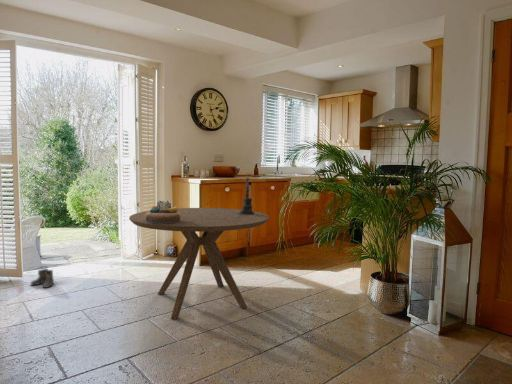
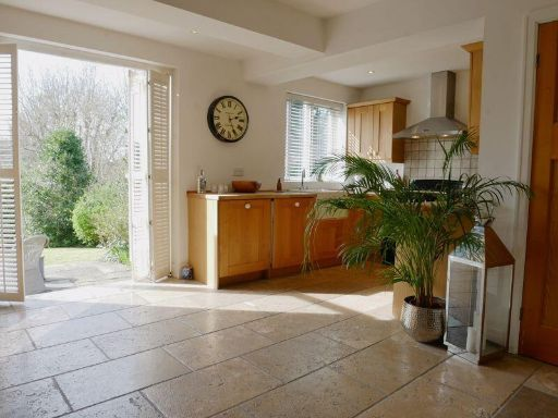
- candle holder (246, 193)
- dining table (196, 257)
- boots (43, 277)
- decorative bowl (163, 210)
